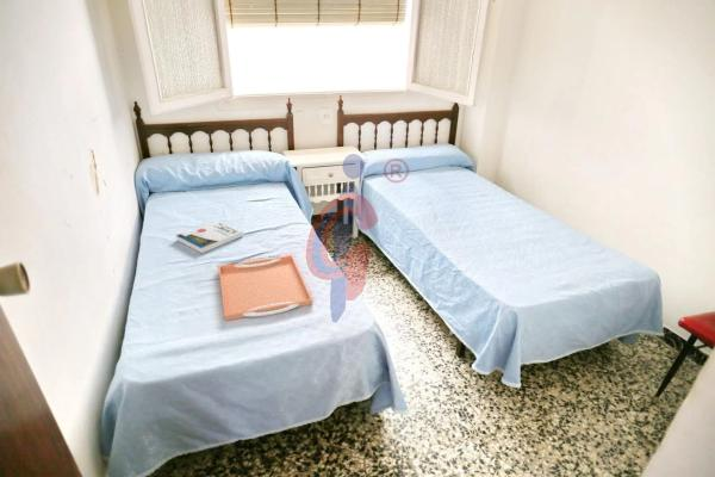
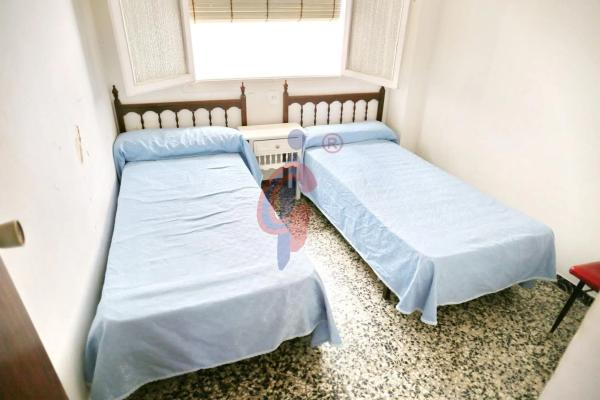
- book (210, 235)
- serving tray (262, 284)
